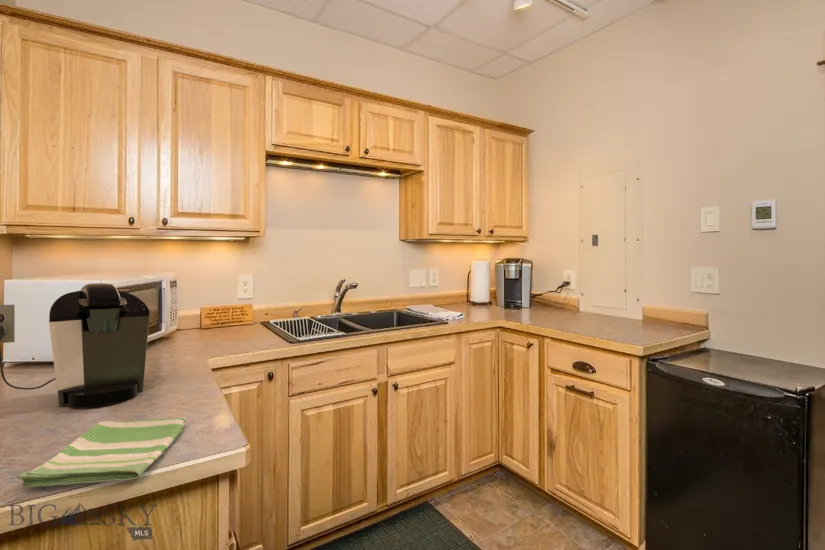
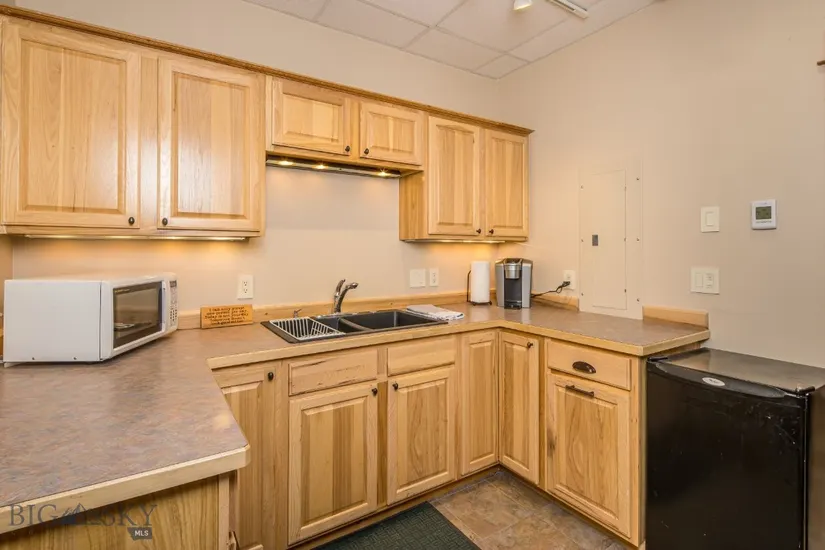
- dish towel (116, 445)
- coffee maker (72, 341)
